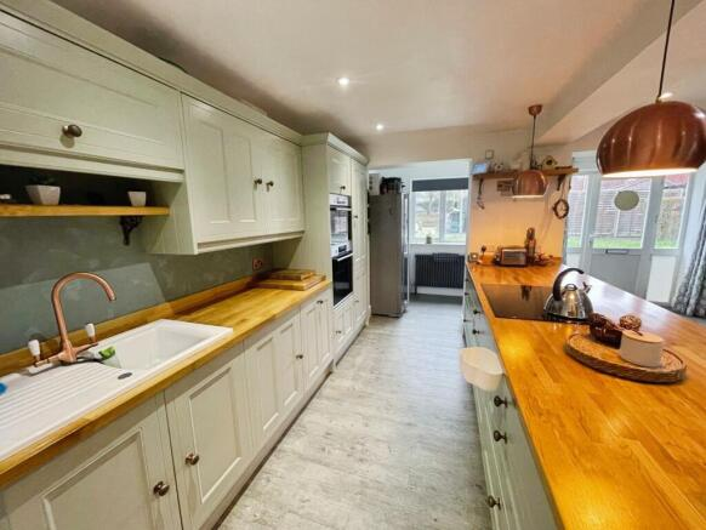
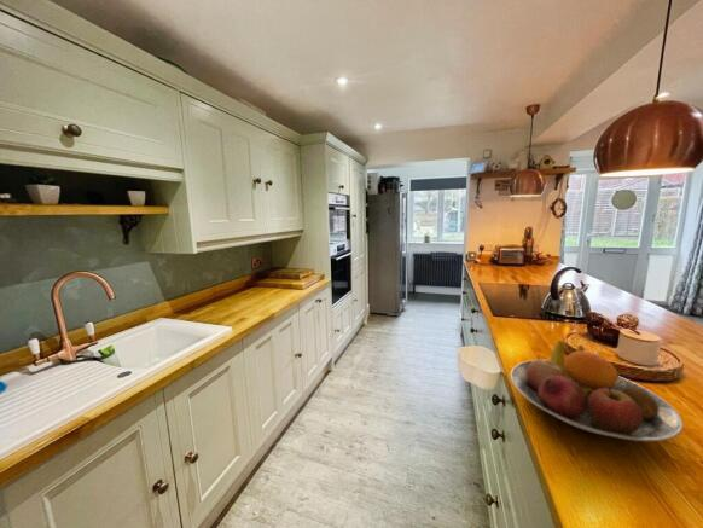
+ fruit bowl (585, 385)
